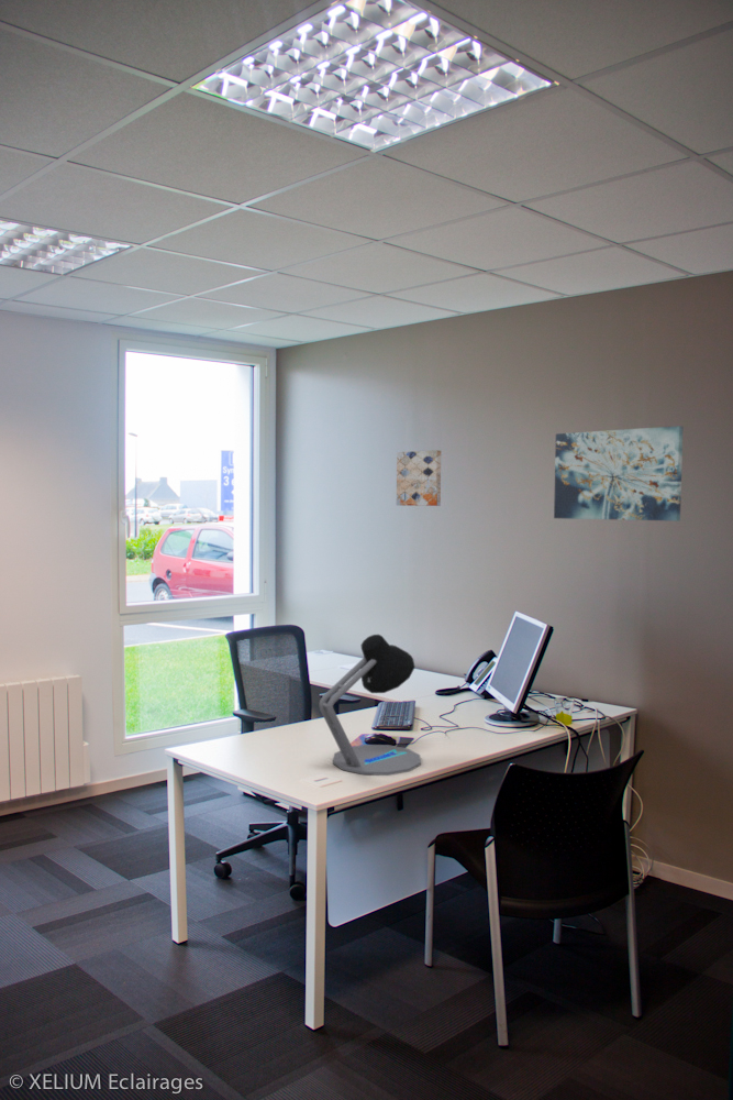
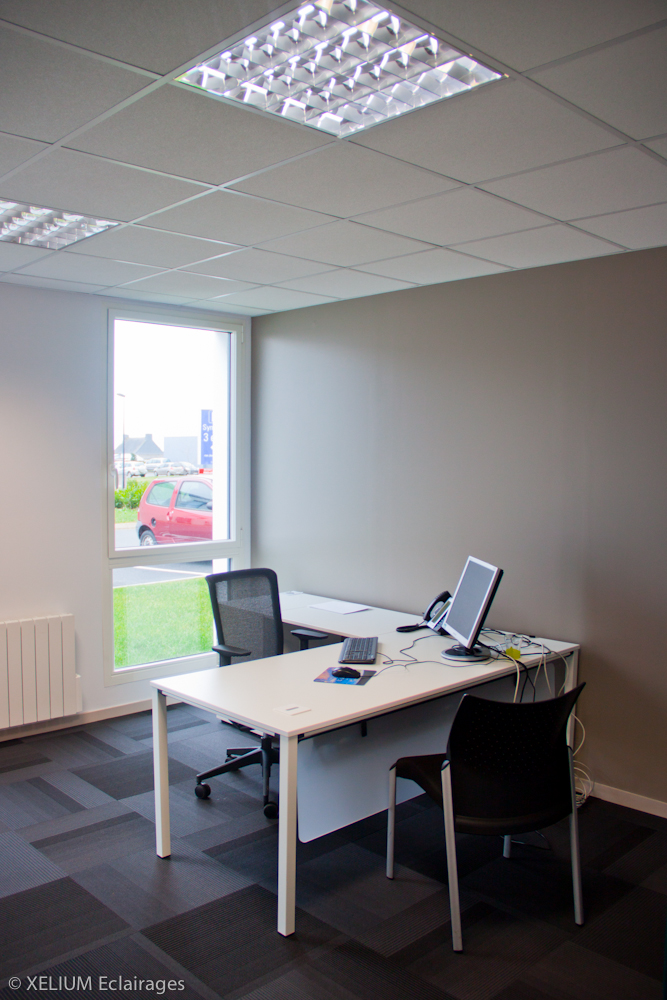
- wall art (418, 479)
- desk lamp (370, 692)
- wall art (614, 474)
